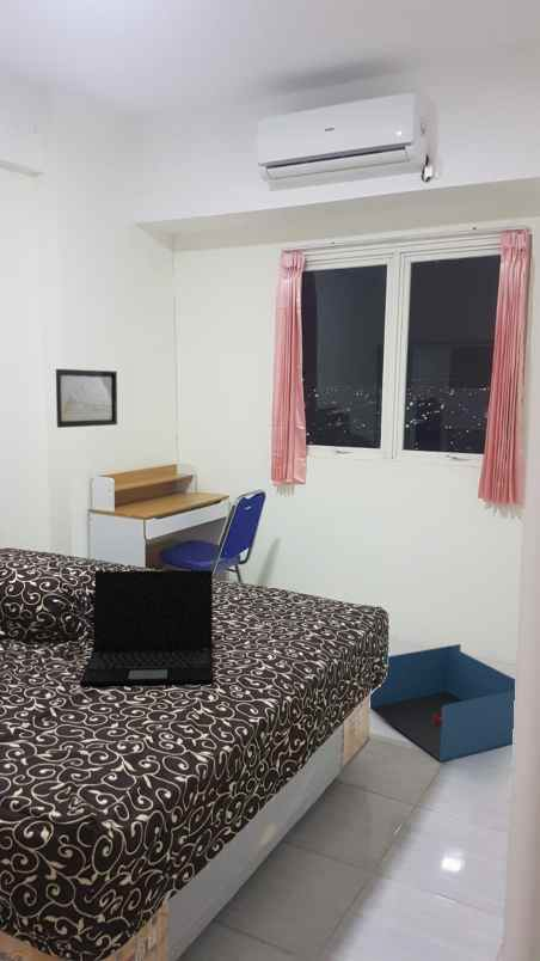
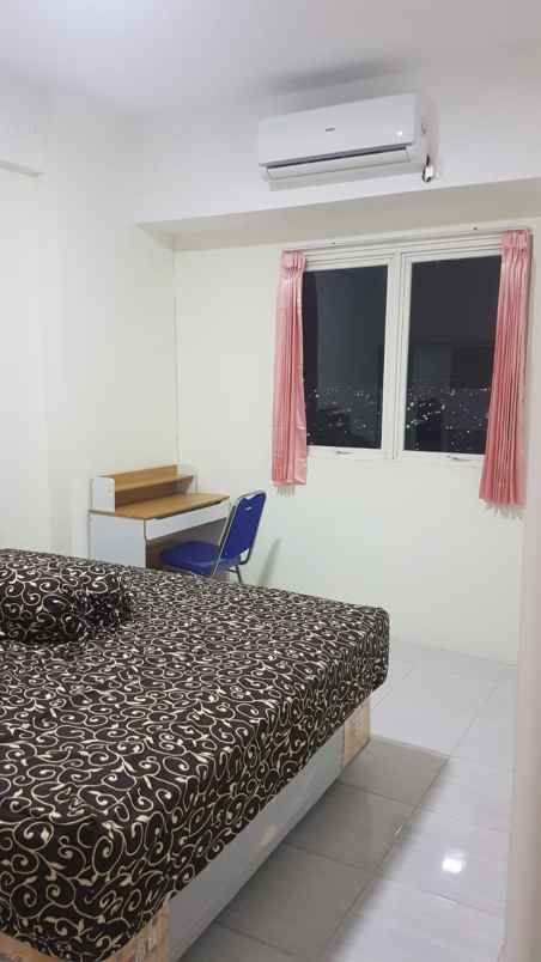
- storage bin (450, 697)
- wall art (87, 398)
- laptop (151, 623)
